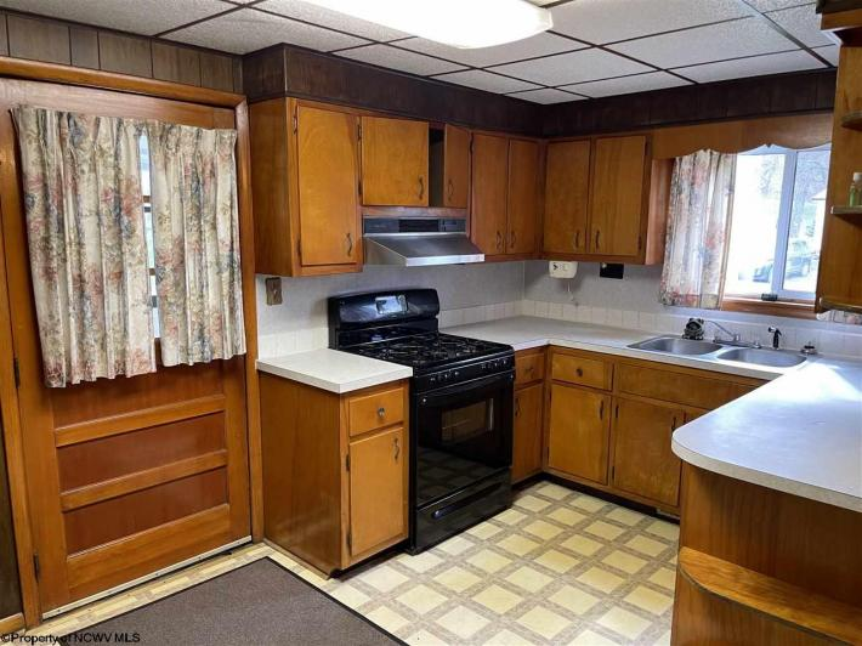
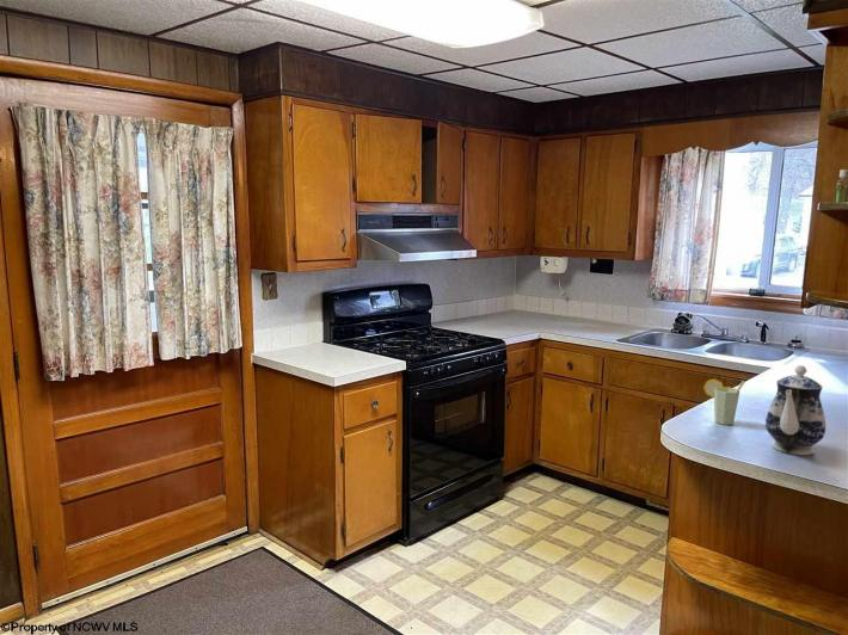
+ teapot (797, 407)
+ cup (723, 400)
